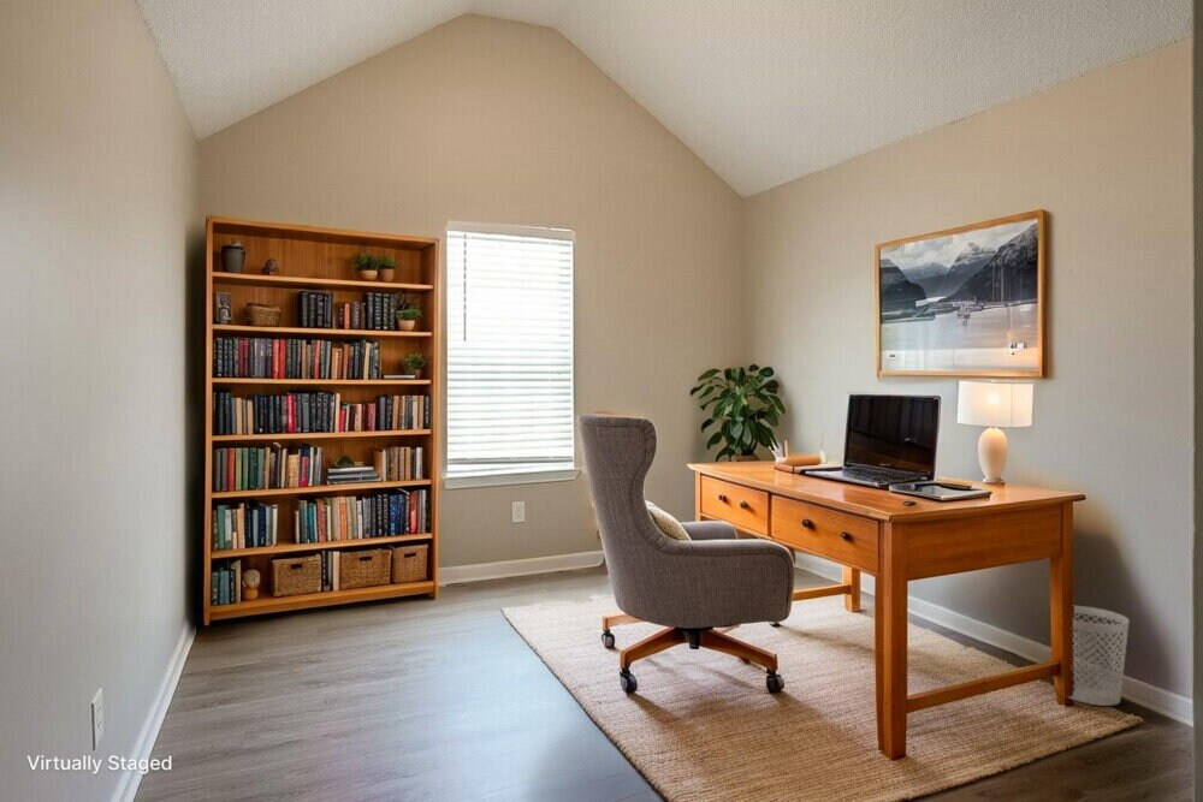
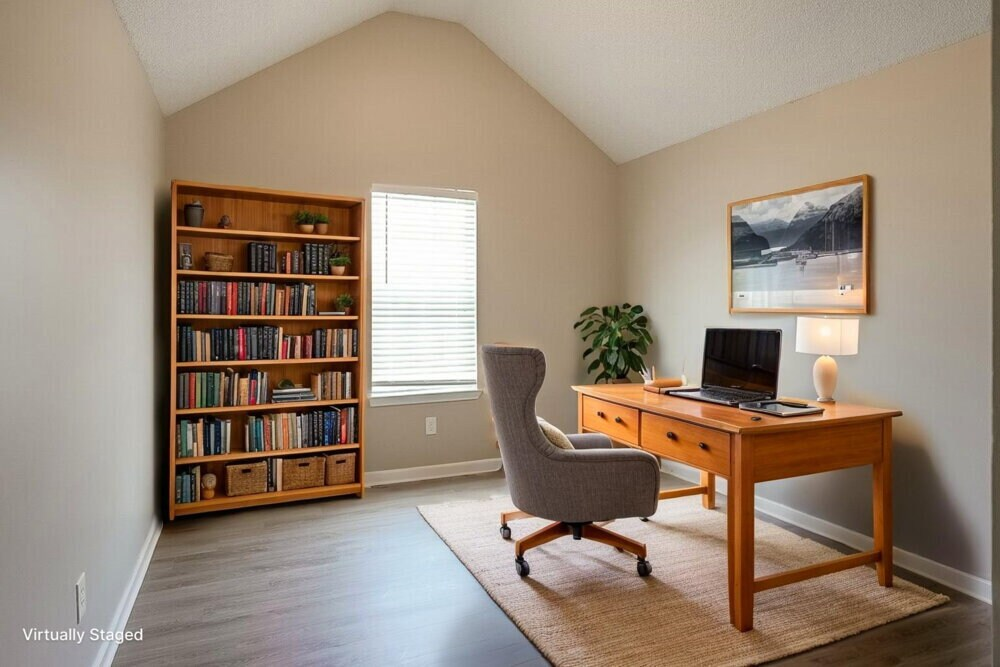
- wastebasket (1088, 654)
